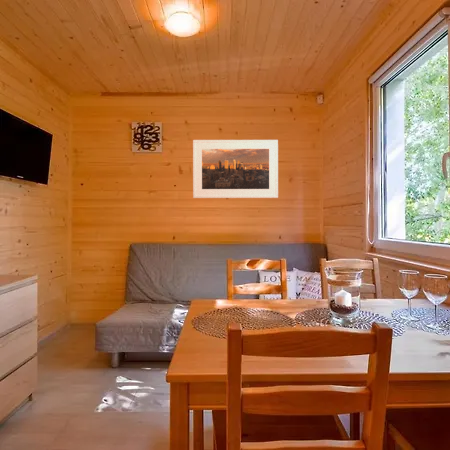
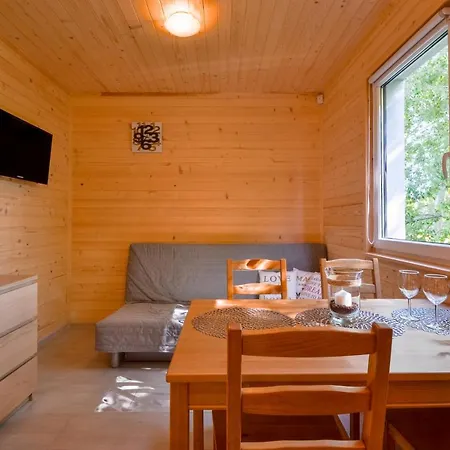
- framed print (235, 169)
